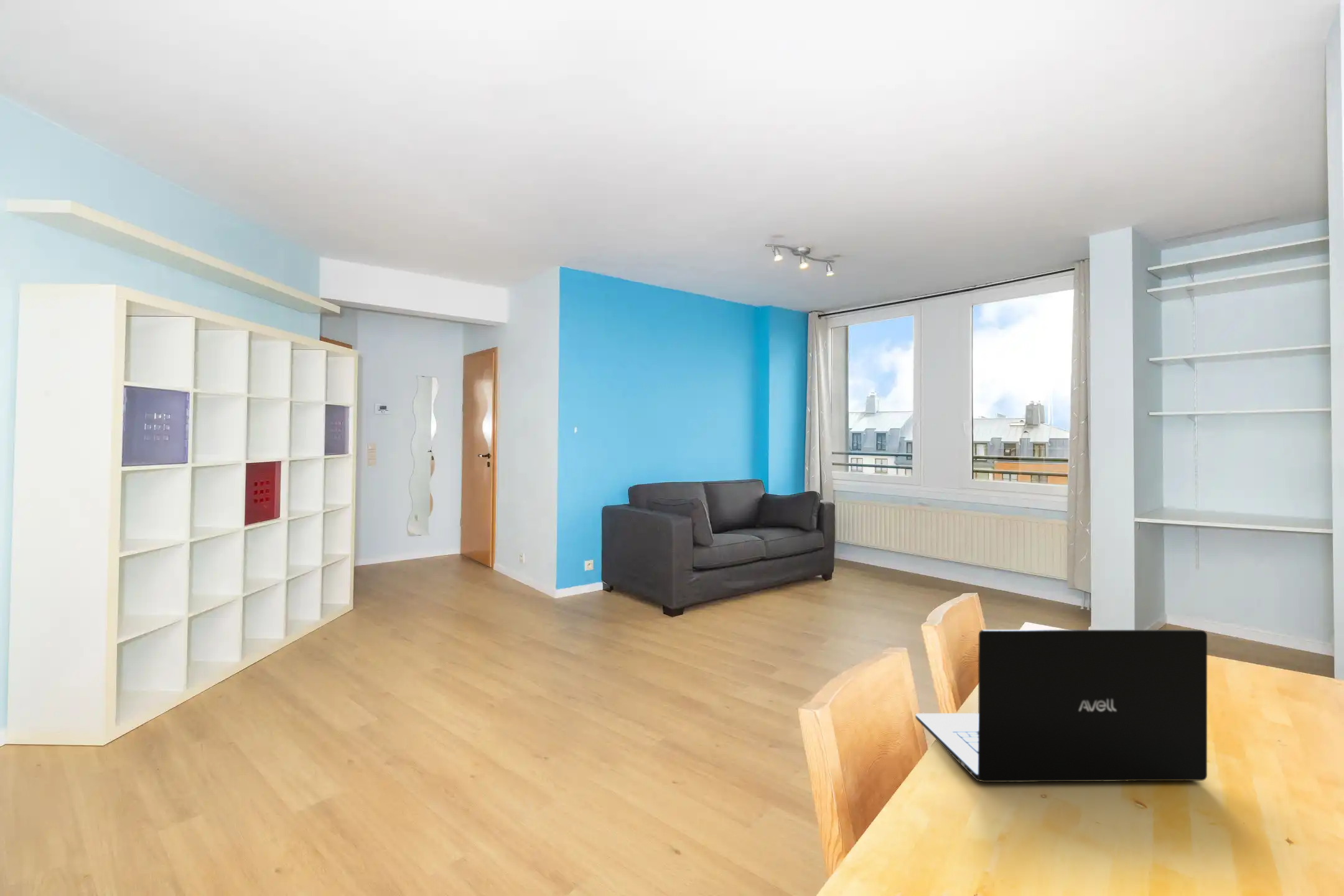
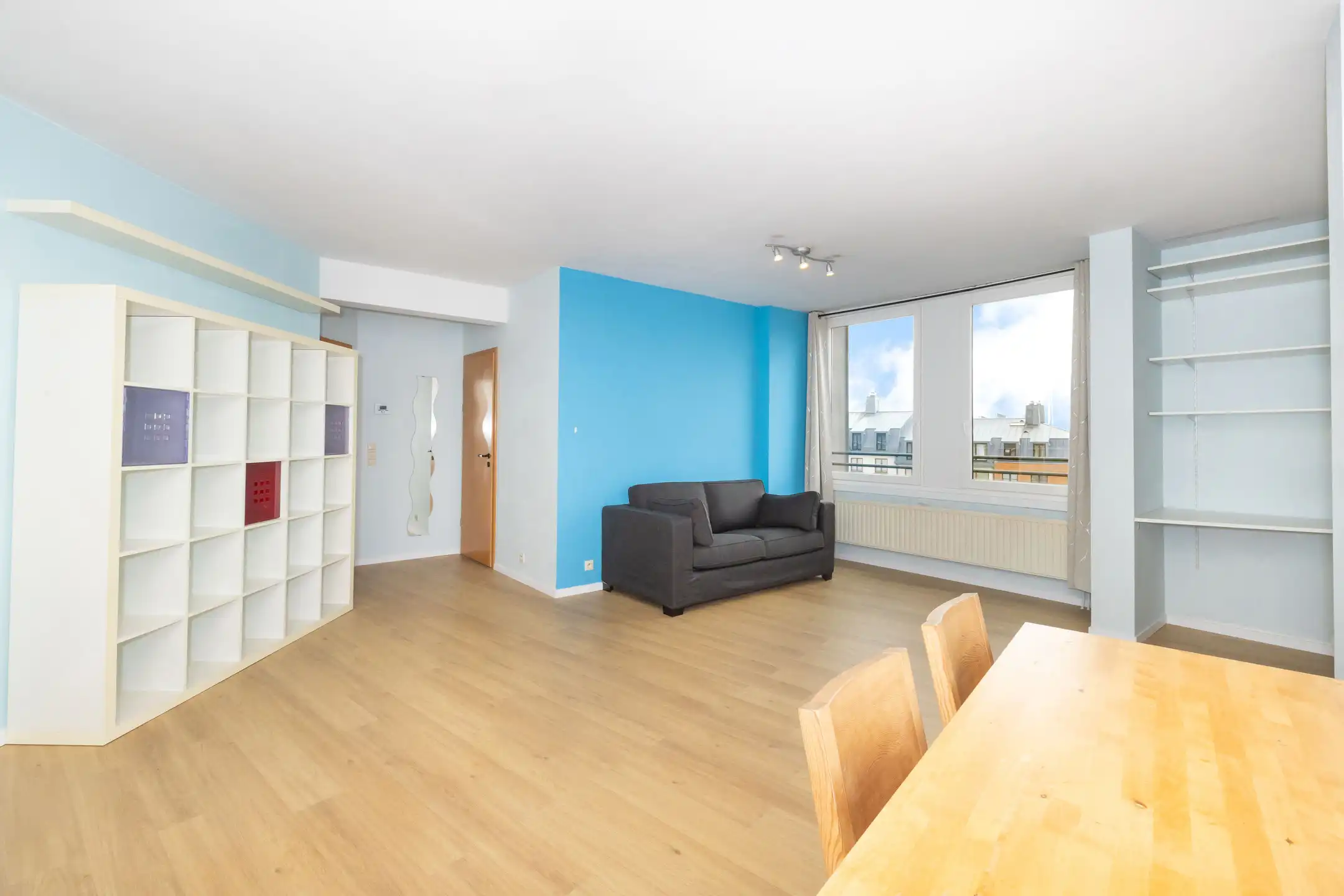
- laptop (1045, 679)
